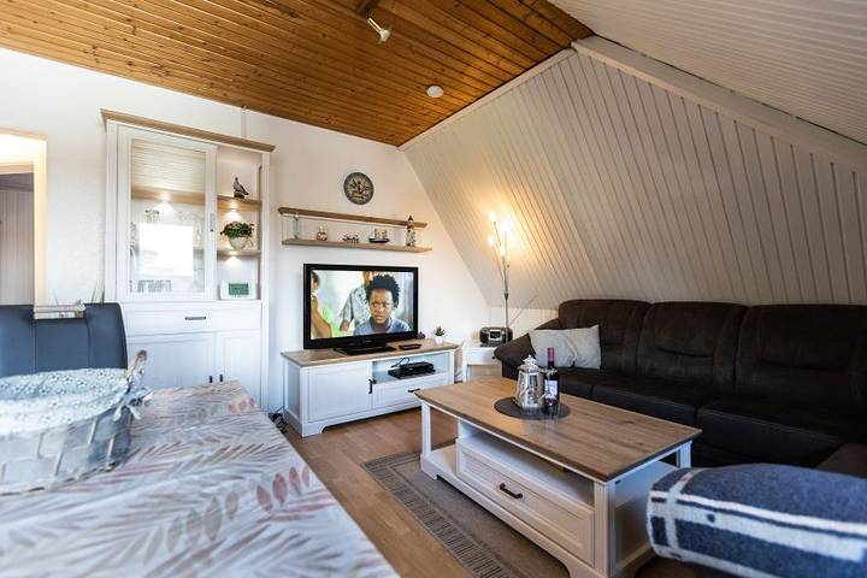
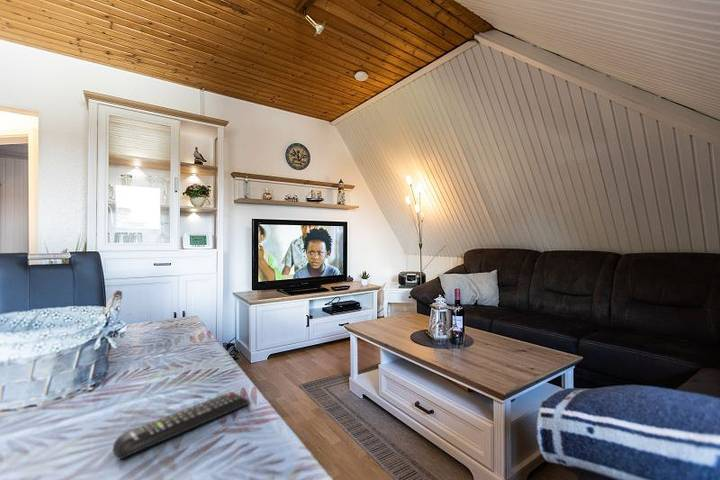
+ remote control (189, 419)
